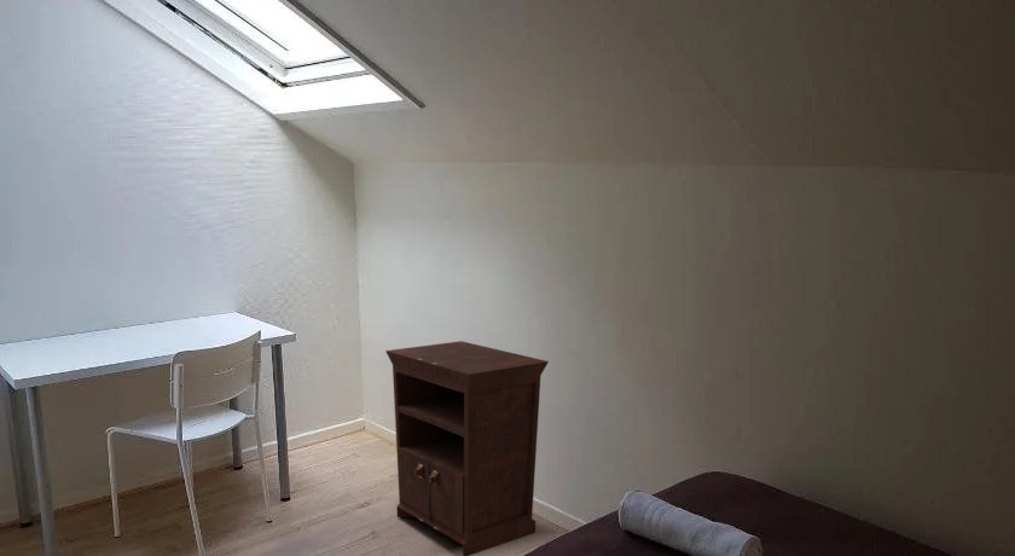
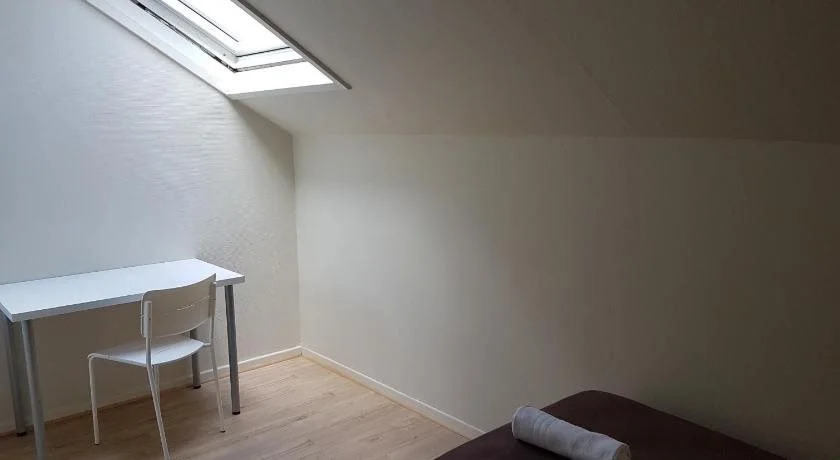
- nightstand (463, 441)
